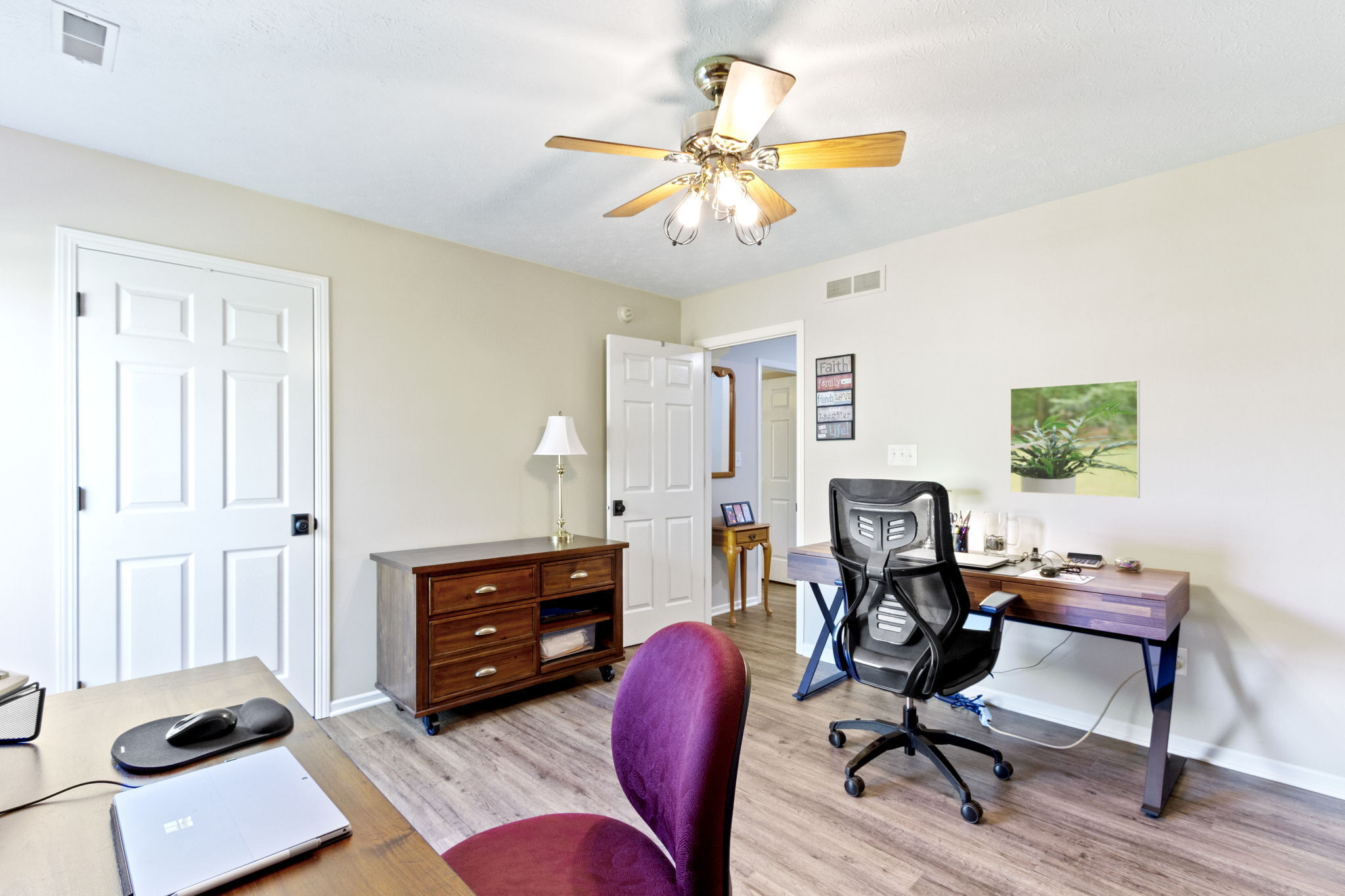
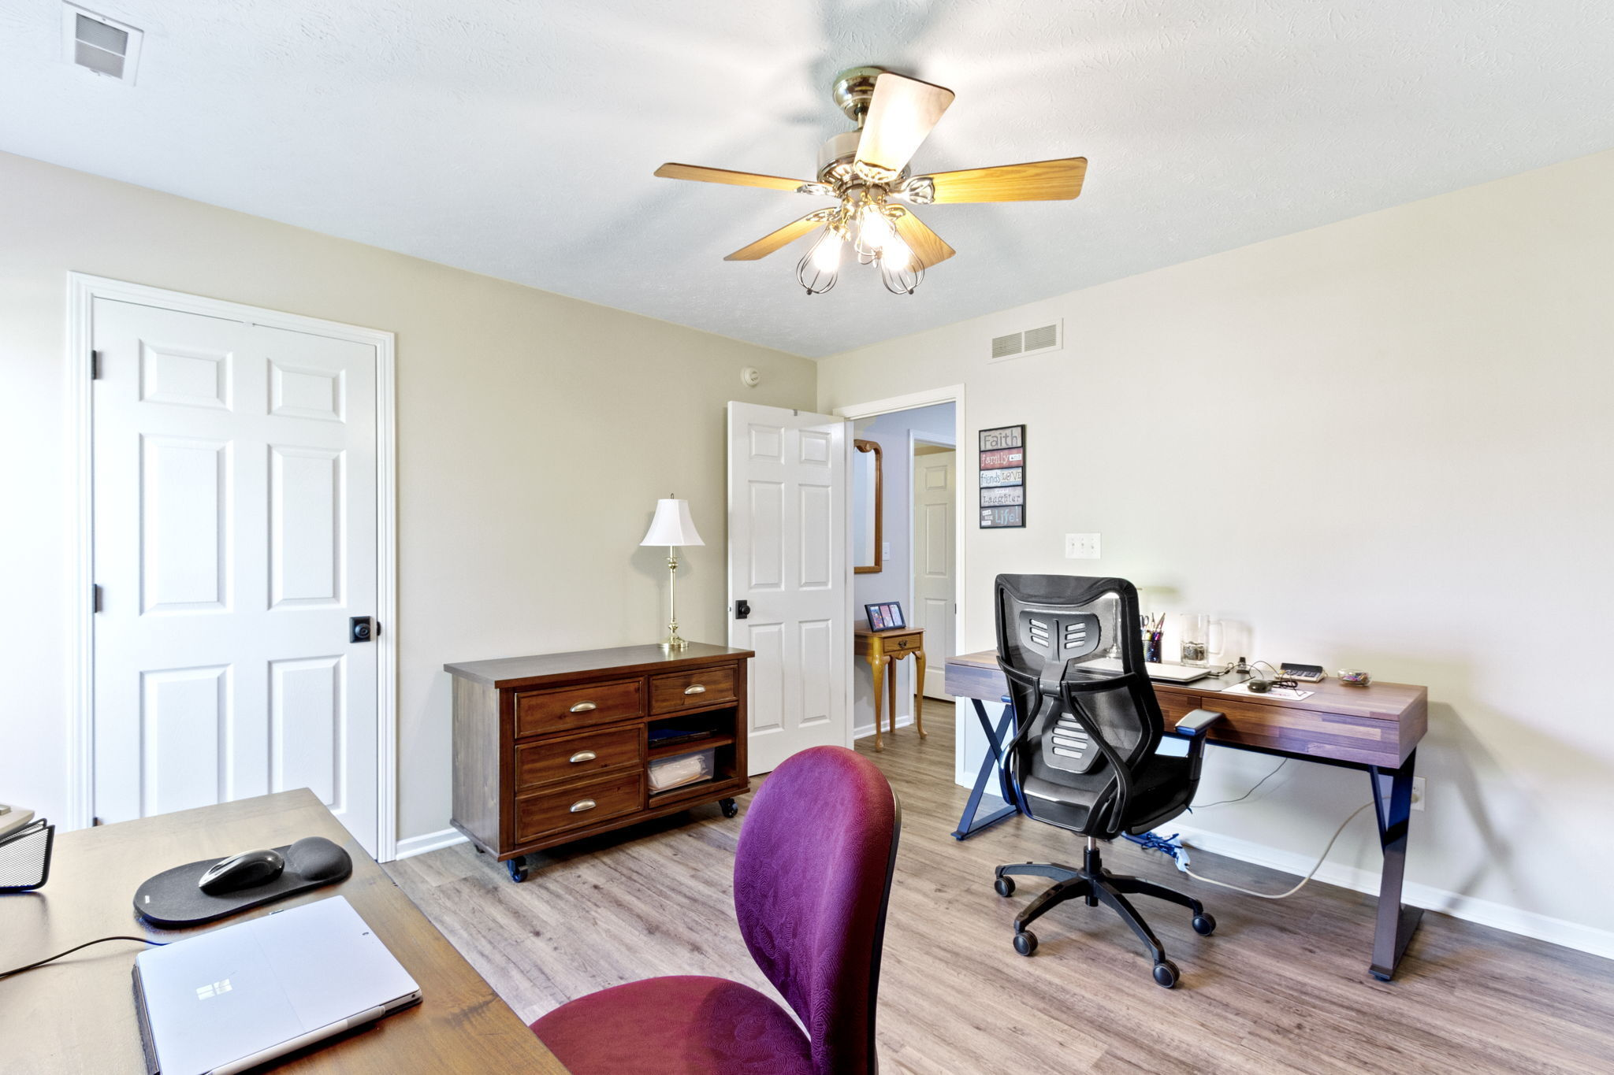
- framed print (1070, 439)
